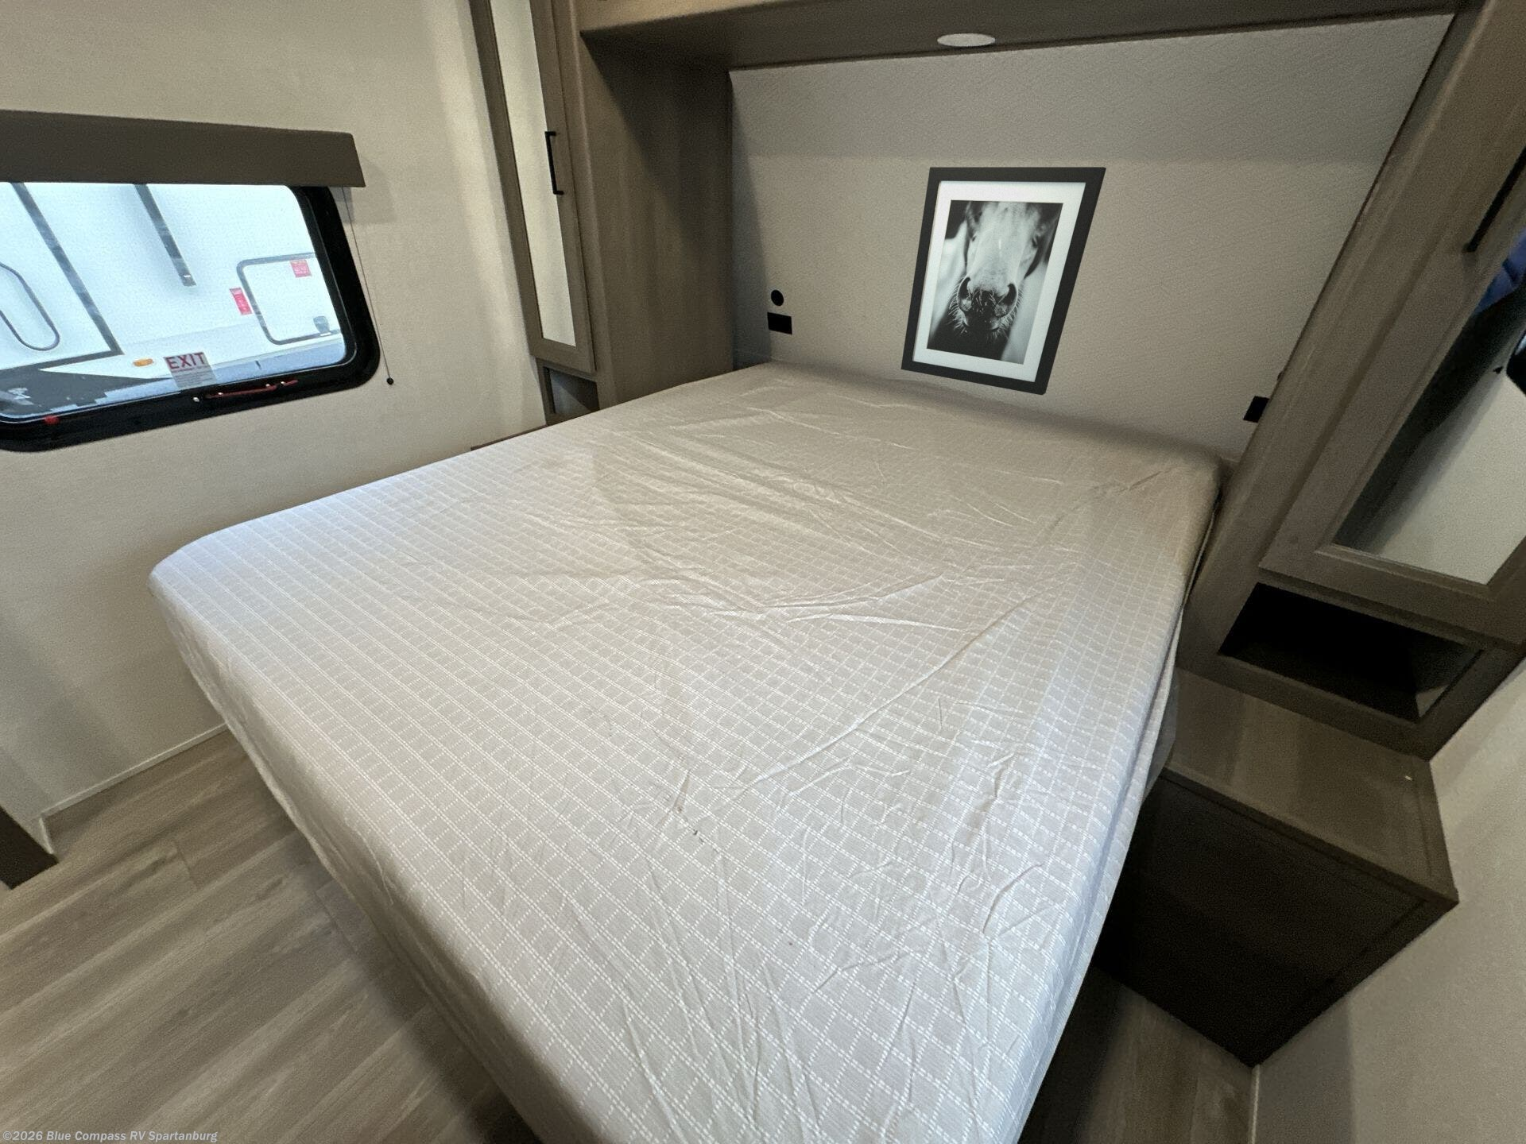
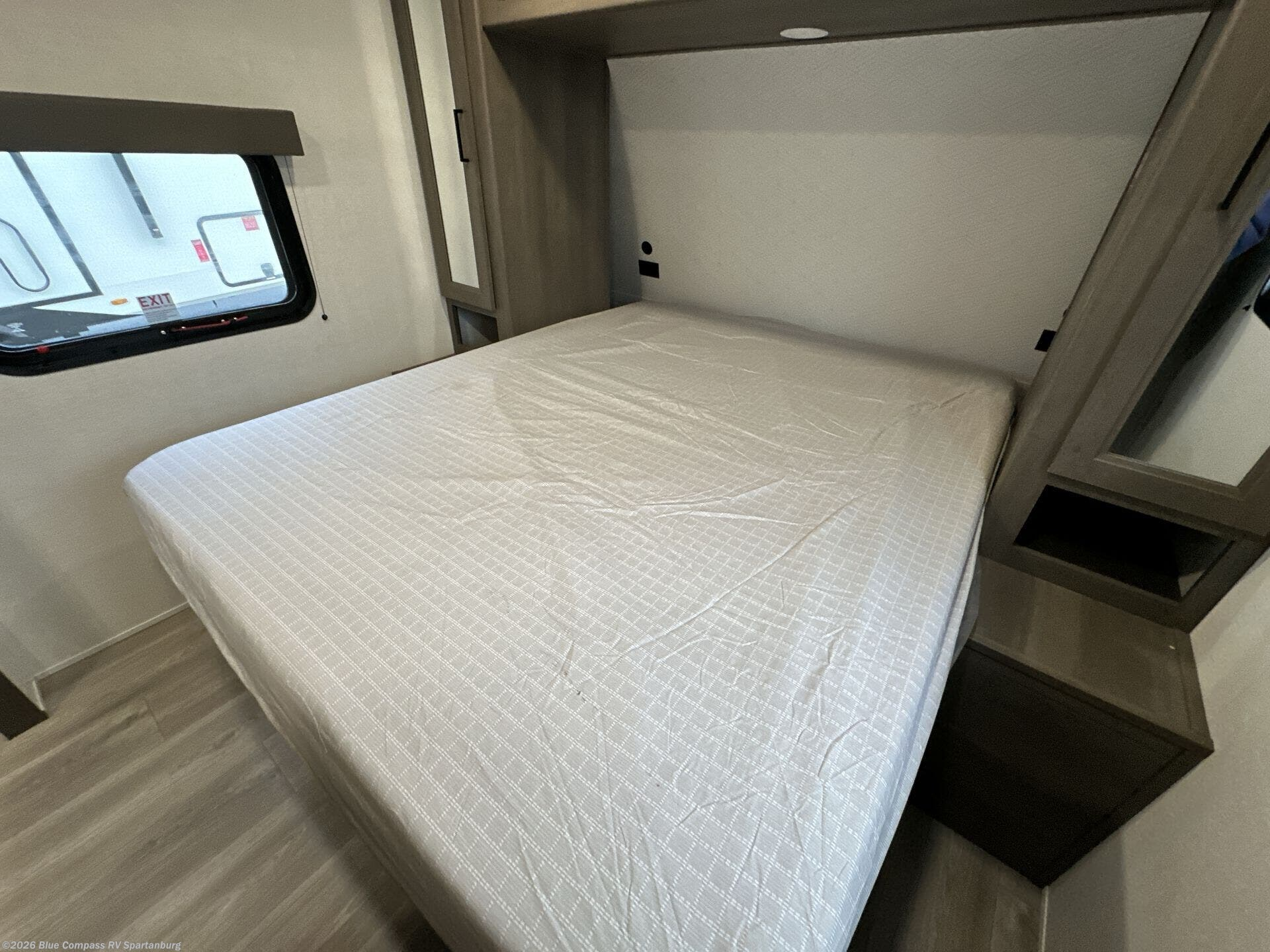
- wall art (989, 282)
